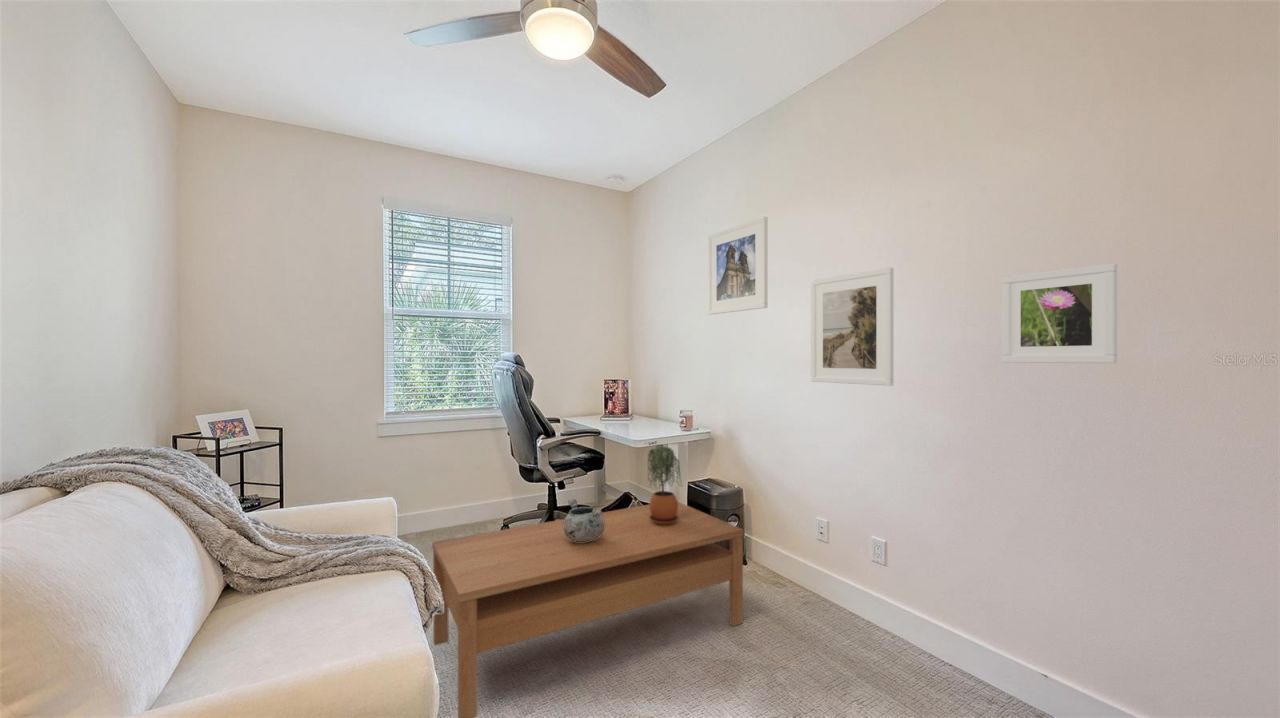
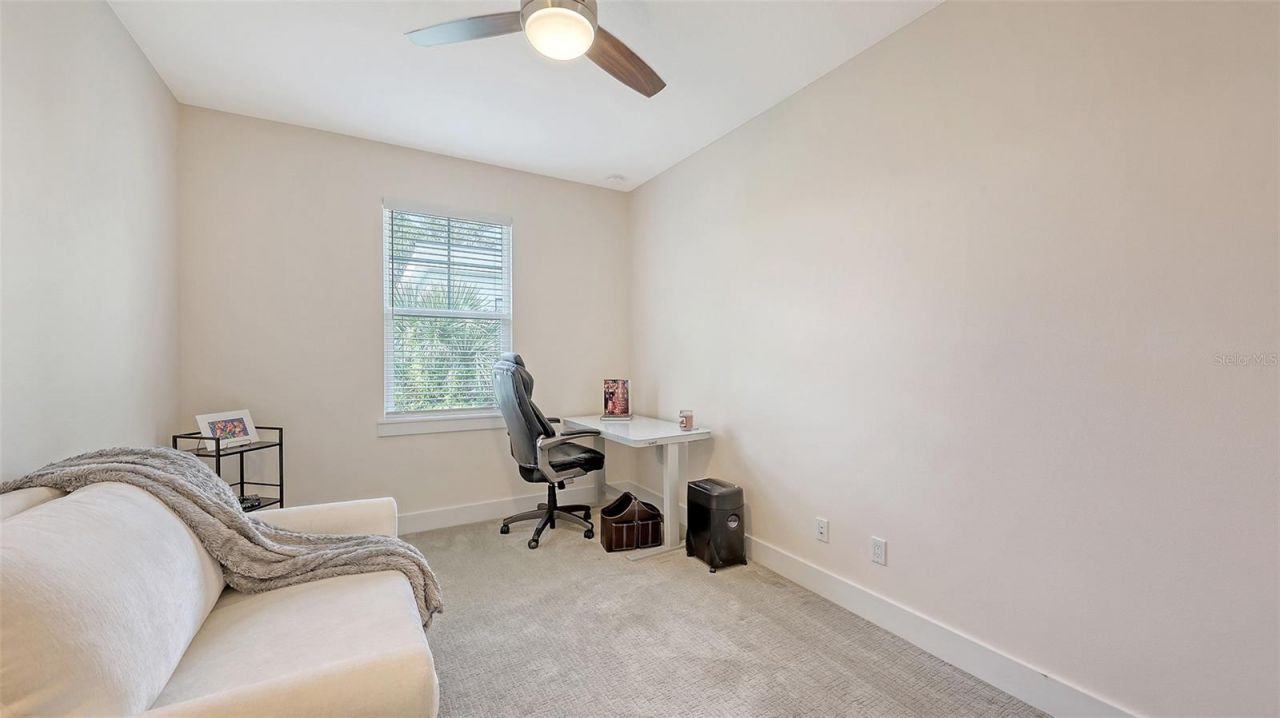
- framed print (735, 269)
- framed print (849, 329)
- coffee table (593, 584)
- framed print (1055, 316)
- decorative bowl (583, 520)
- potted plant (664, 484)
